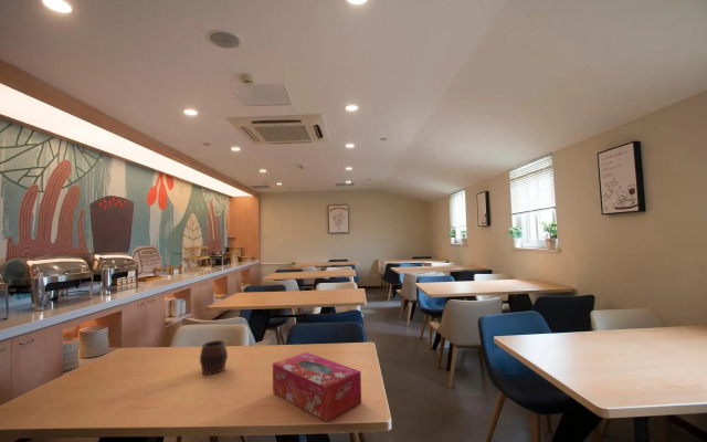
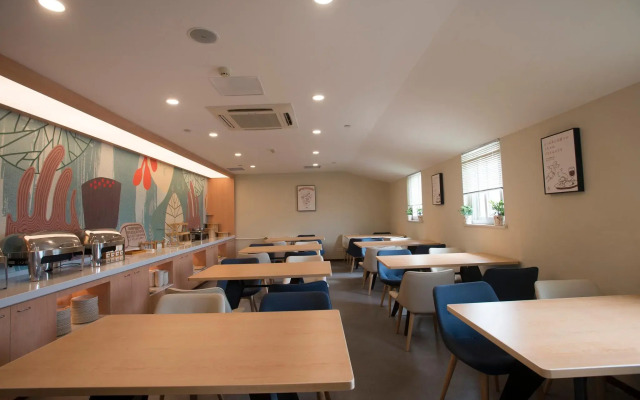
- cup (213, 356)
- tissue box (315, 381)
